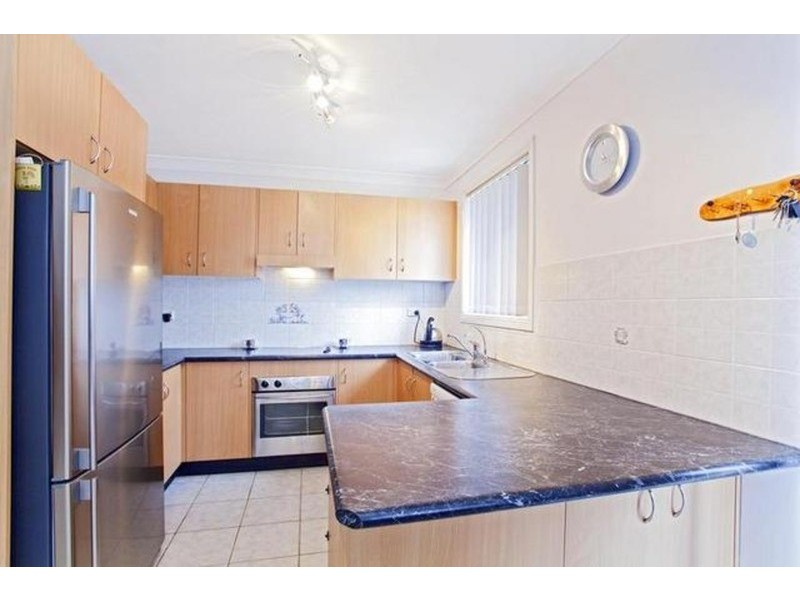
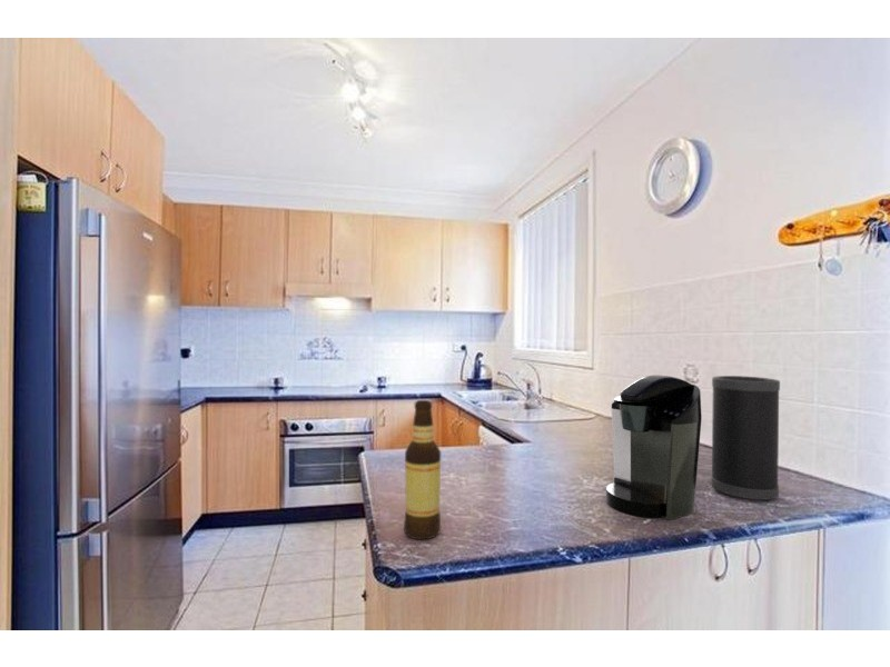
+ speaker (744, 435)
+ coffee maker (637, 434)
+ bottle (422, 466)
